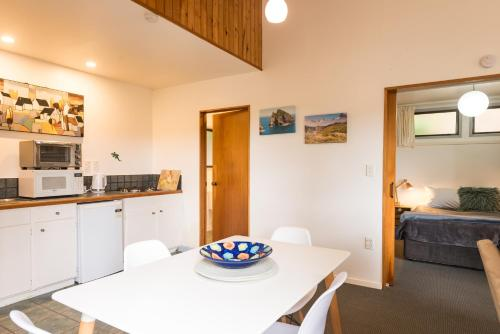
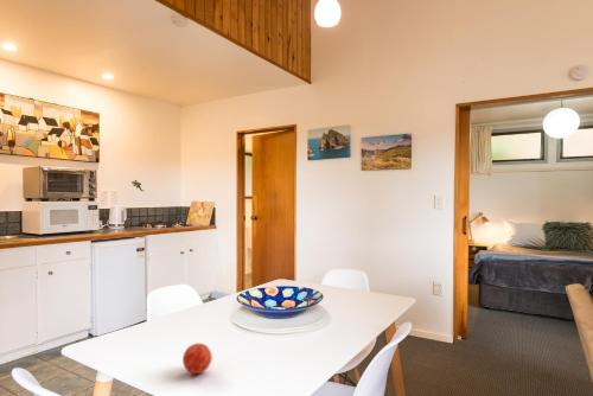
+ apple (197, 358)
